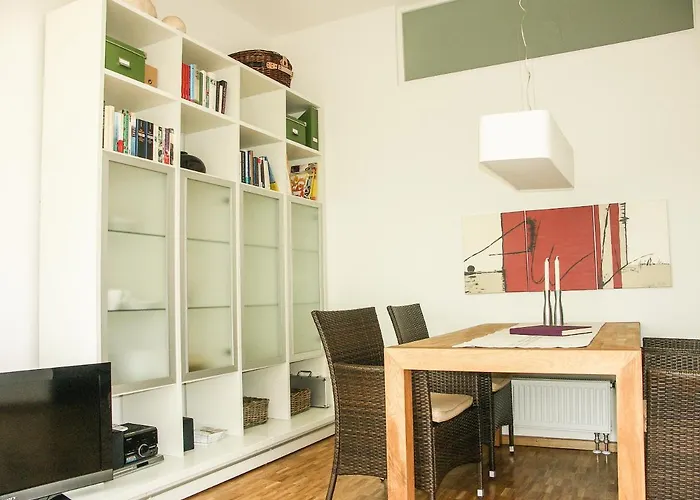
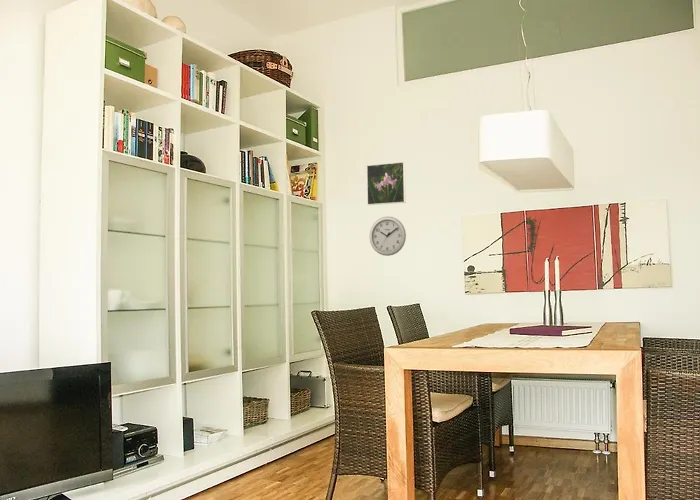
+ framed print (386, 183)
+ wall clock (387, 236)
